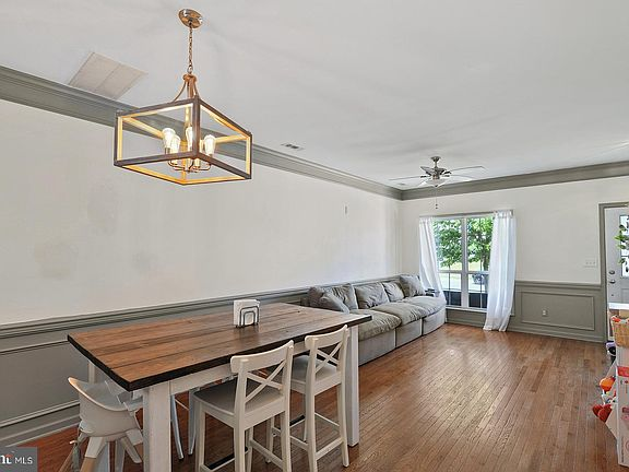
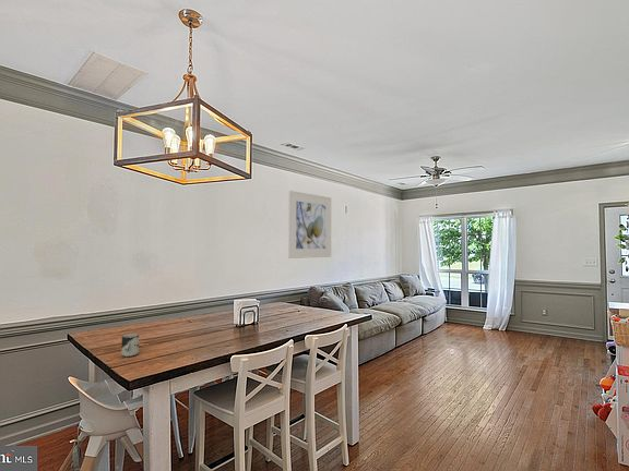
+ cup (129, 346)
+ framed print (311, 226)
